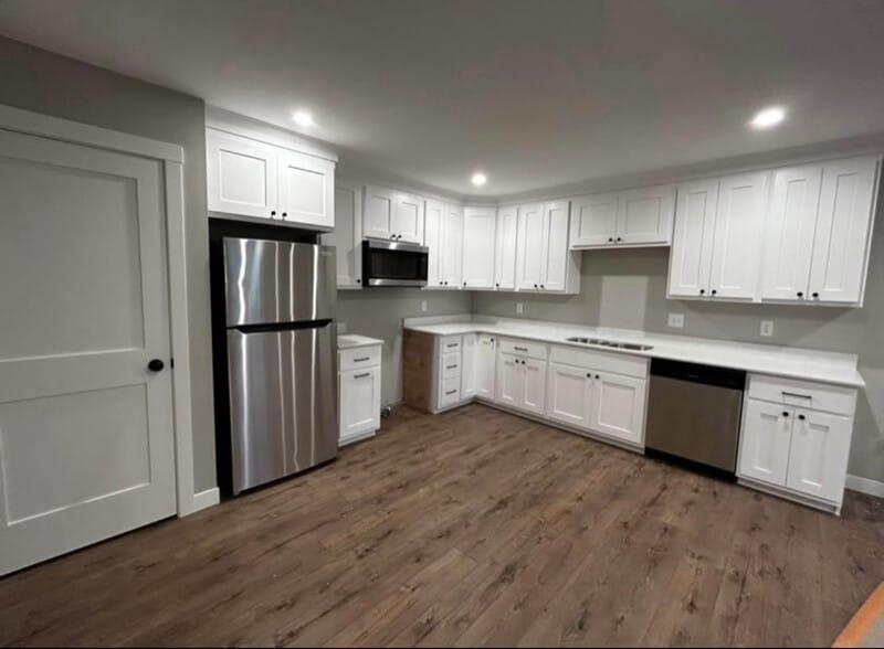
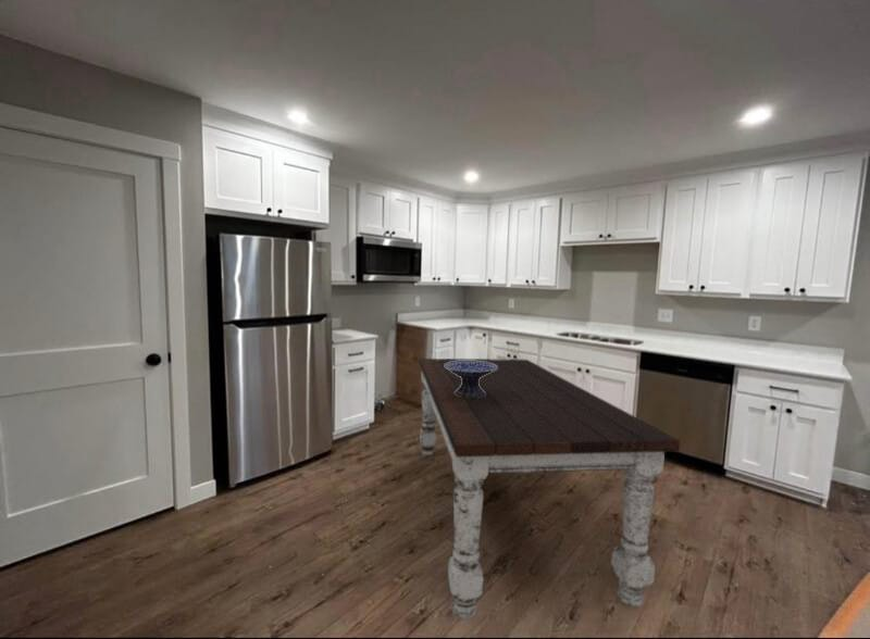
+ decorative bowl (470, 378)
+ dining table (502, 447)
